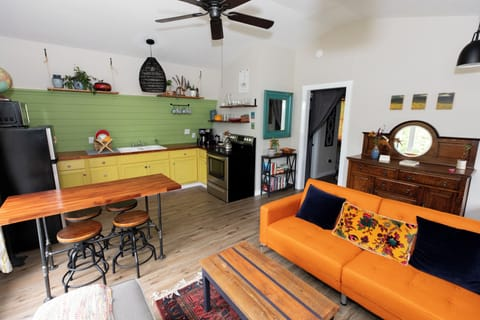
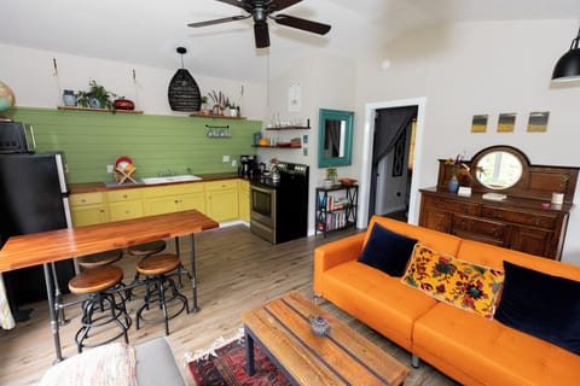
+ teapot (319, 324)
